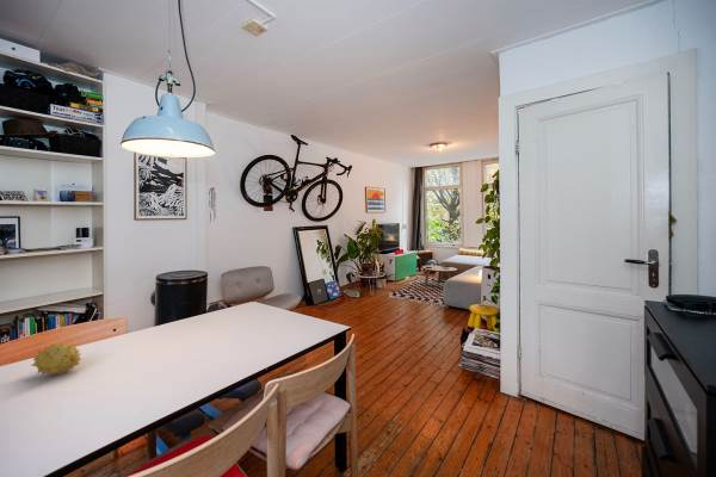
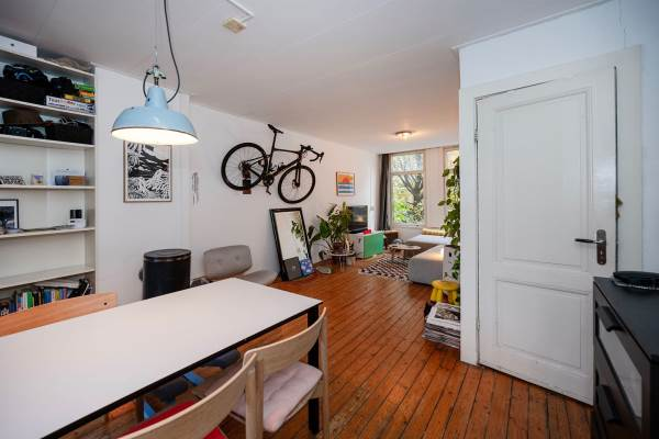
- fruit (56, 358)
